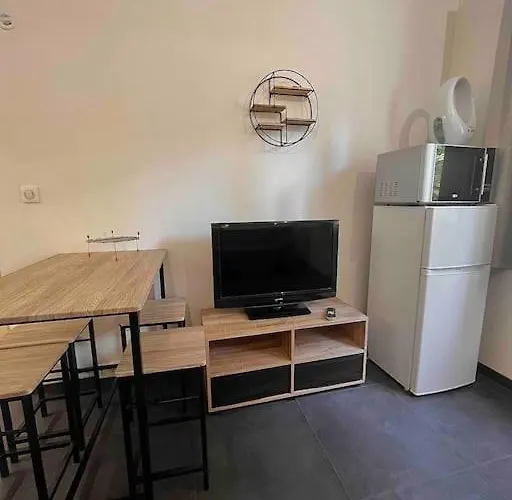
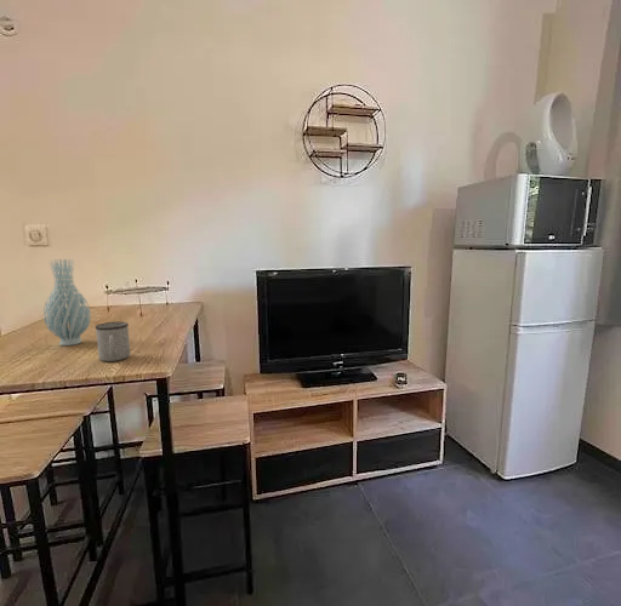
+ vase (65, 301)
+ mug (113, 342)
